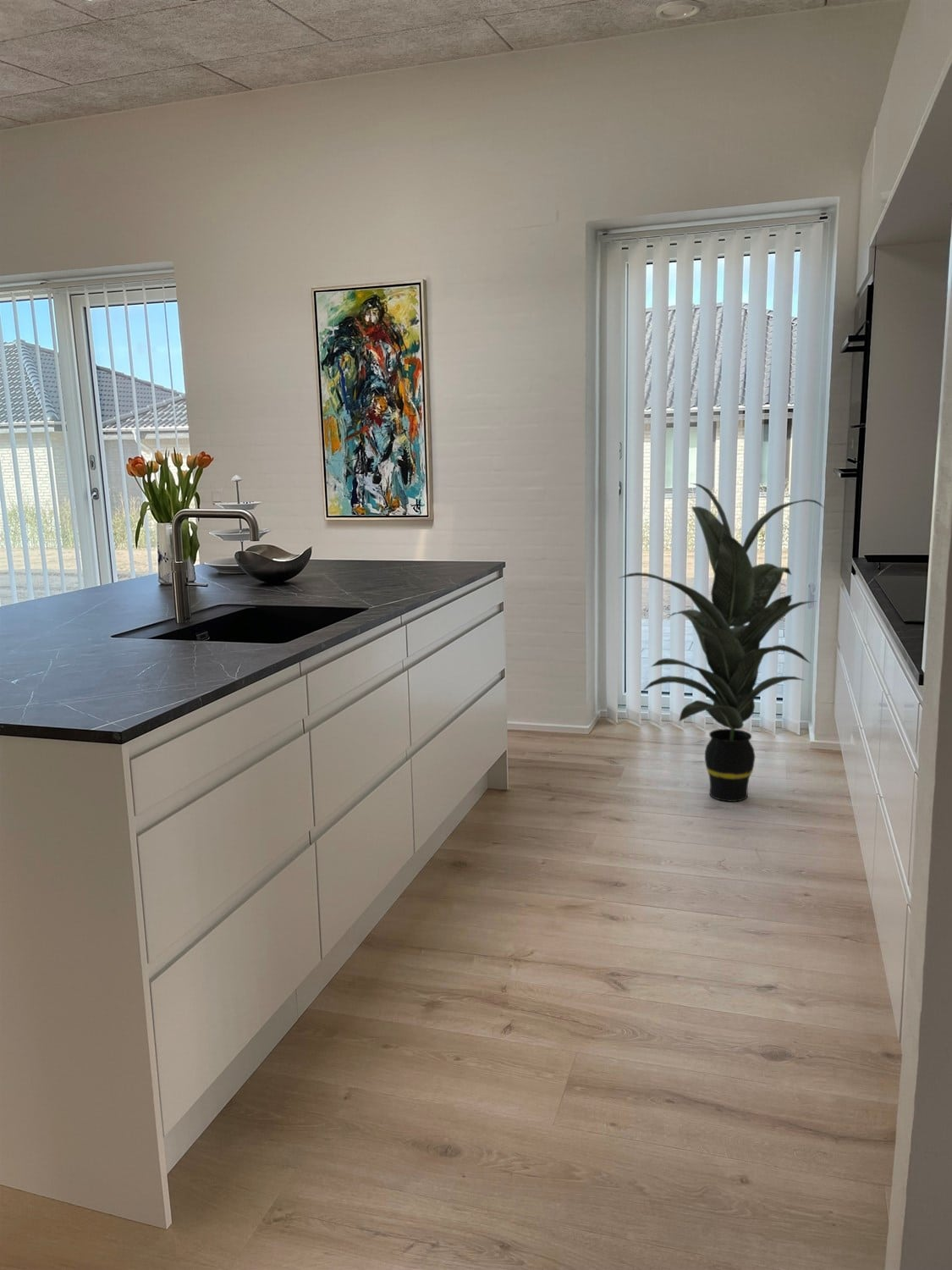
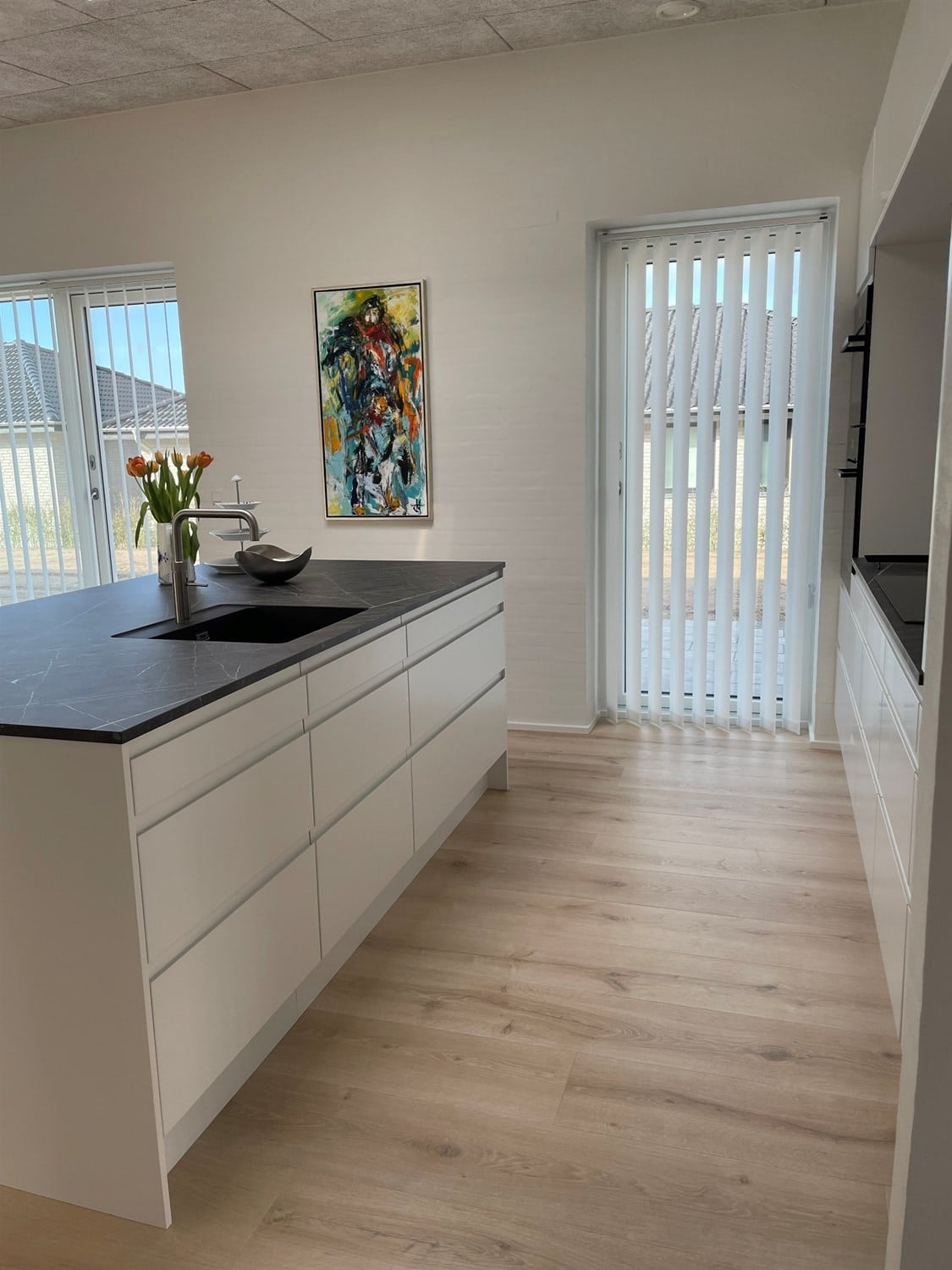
- indoor plant (723, 642)
